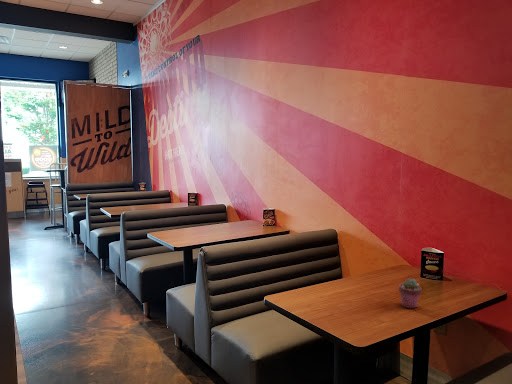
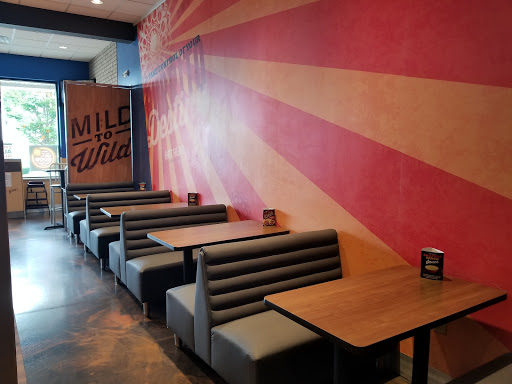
- potted succulent (409, 292)
